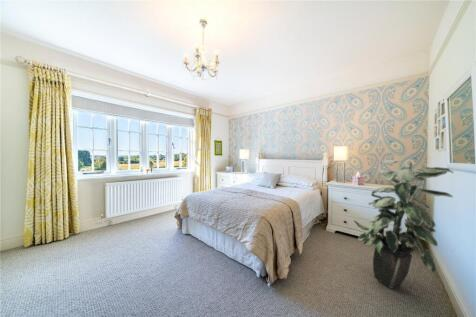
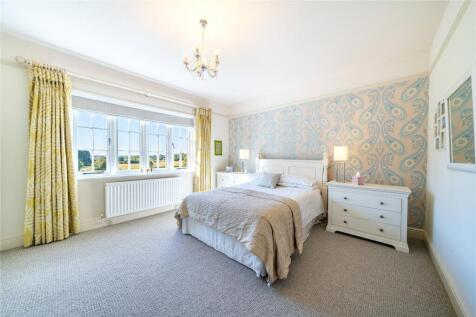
- indoor plant (397, 222)
